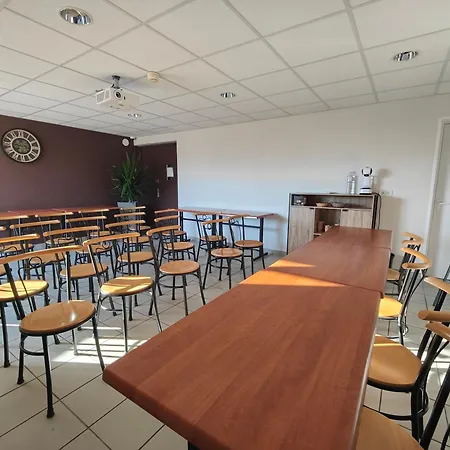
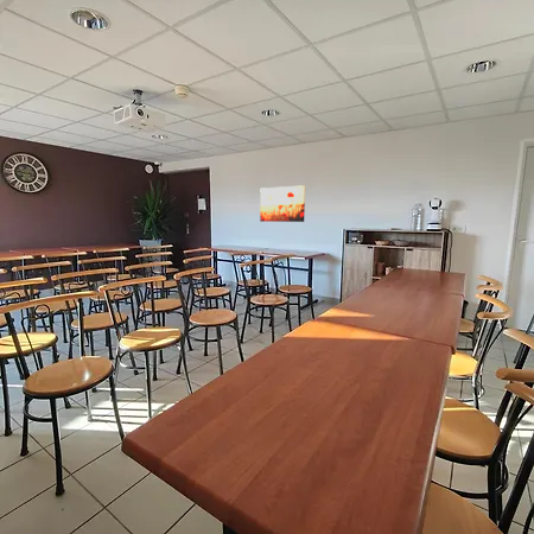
+ wall art (281, 204)
